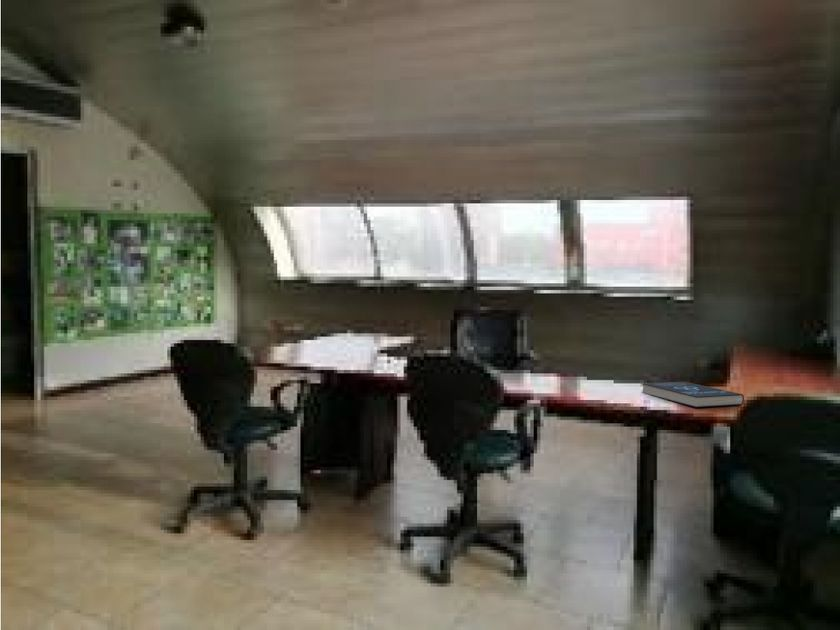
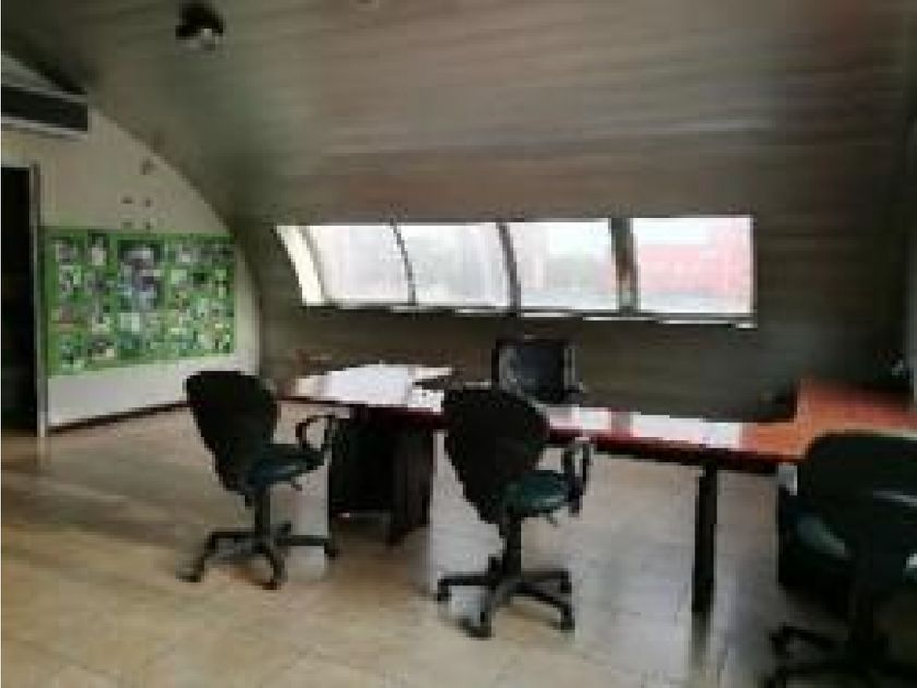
- book (690, 393)
